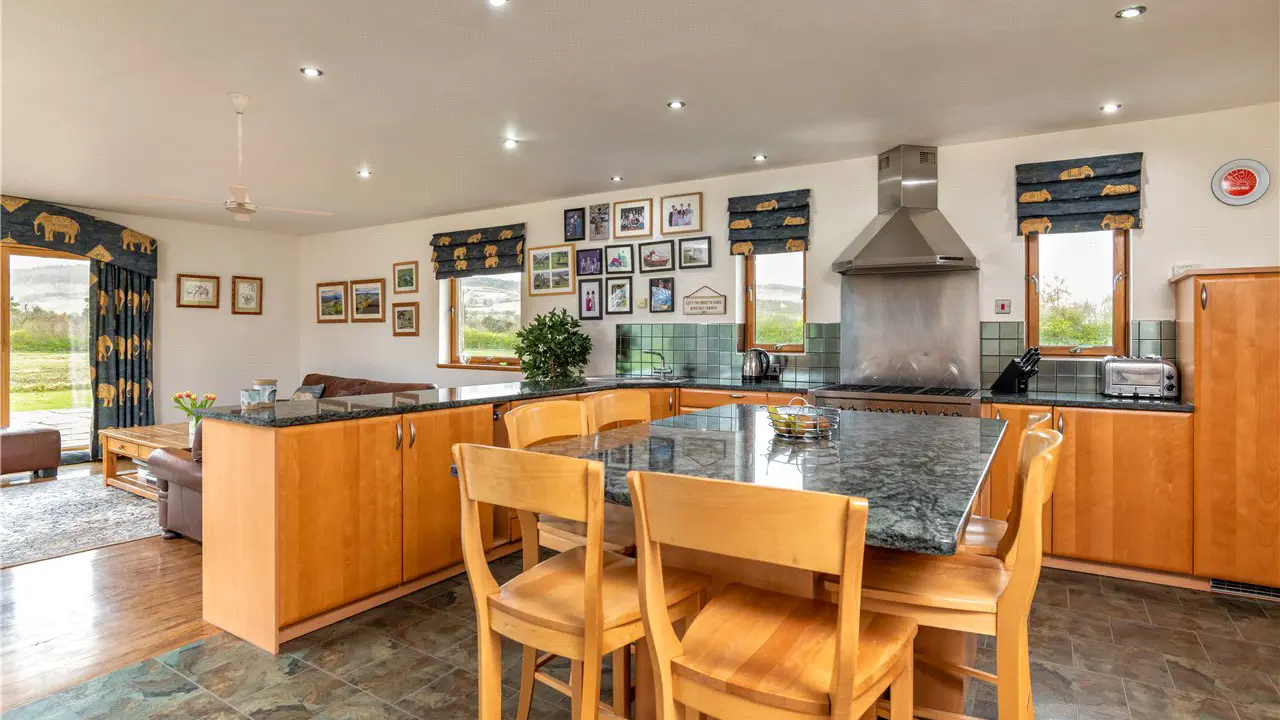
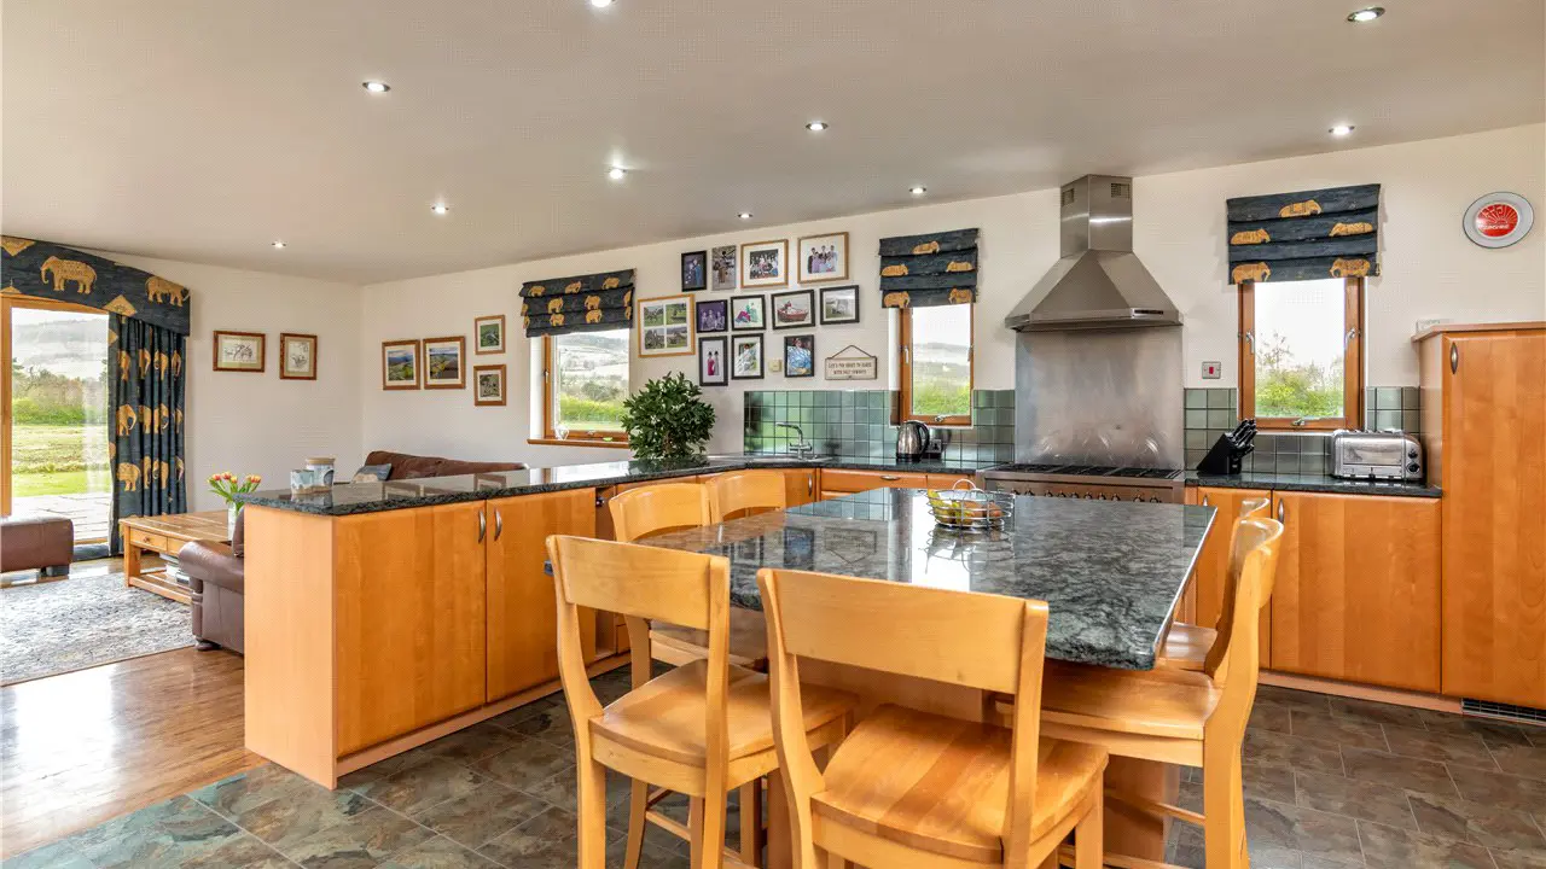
- ceiling fan (240, 154)
